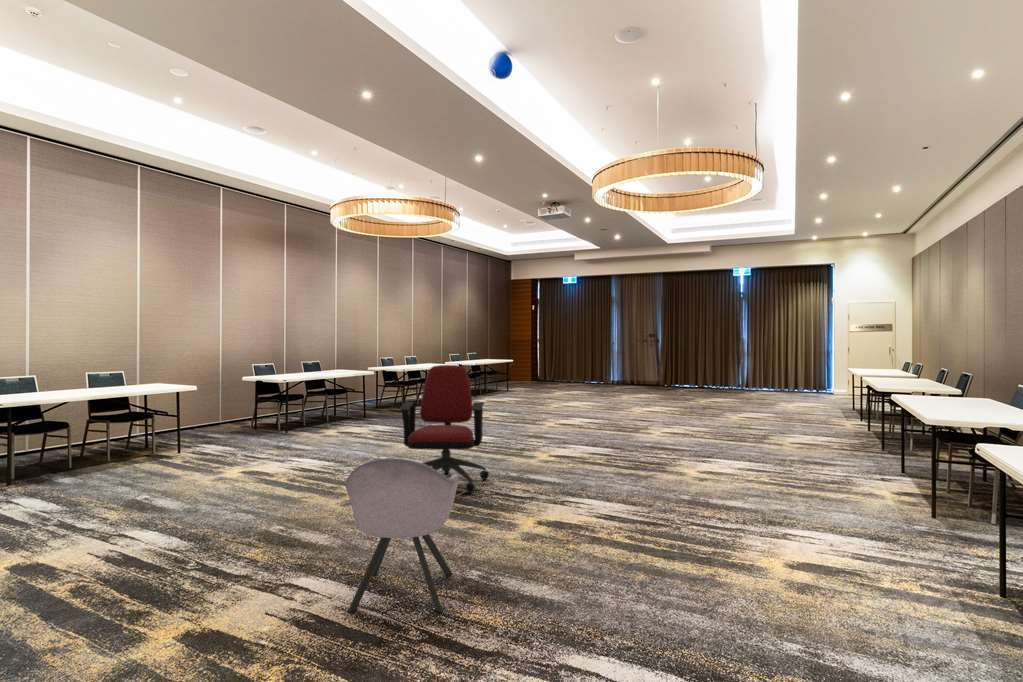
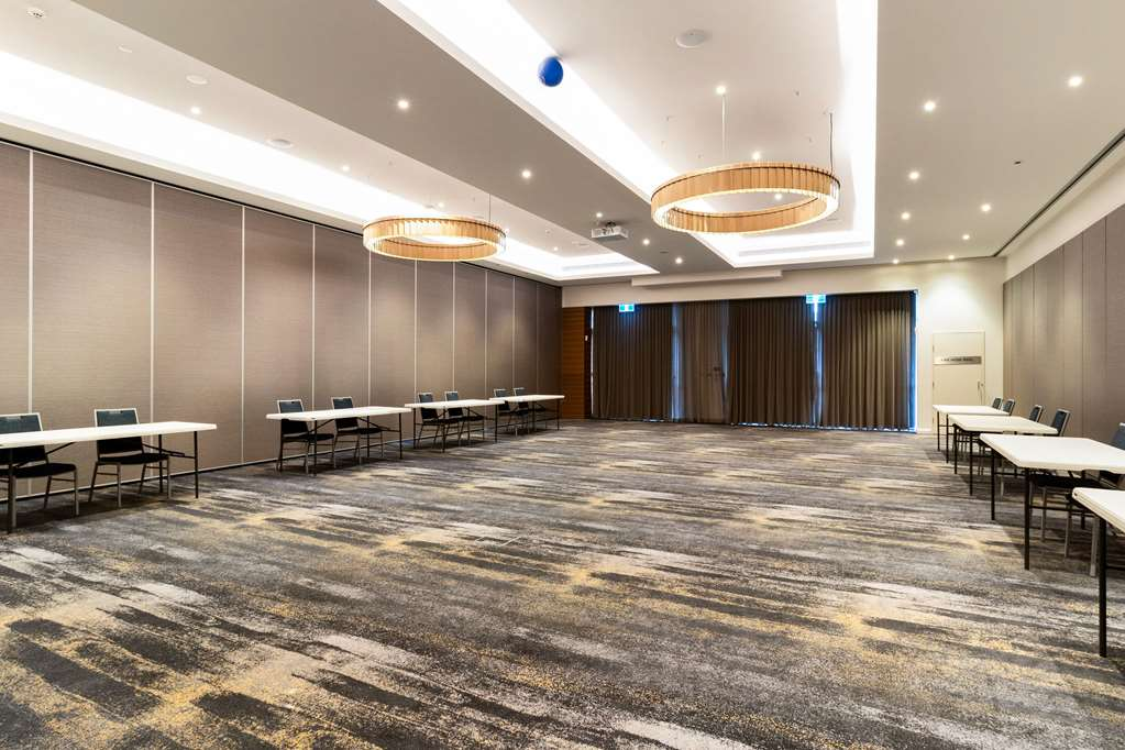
- office chair (445, 424)
- chair (402, 522)
